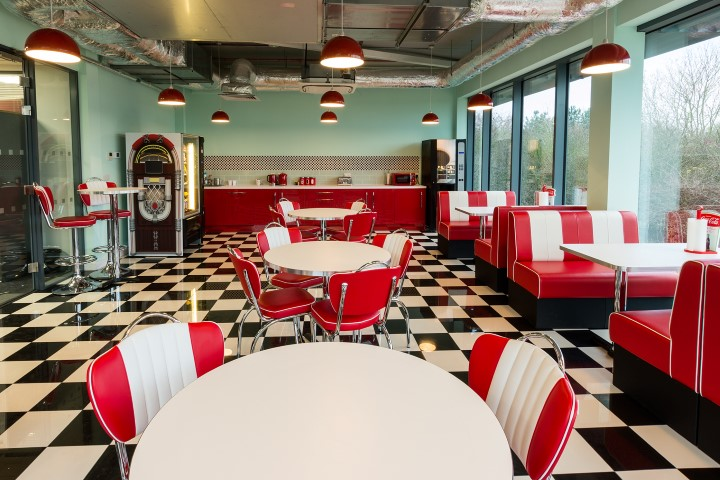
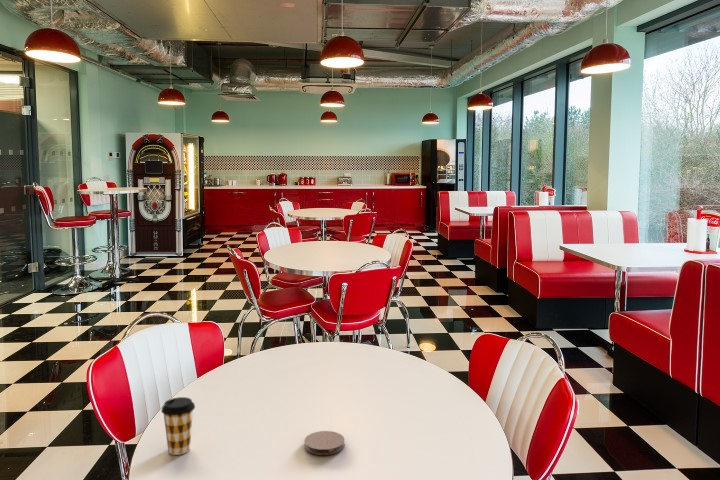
+ coffee cup (178, 426)
+ coaster (324, 442)
